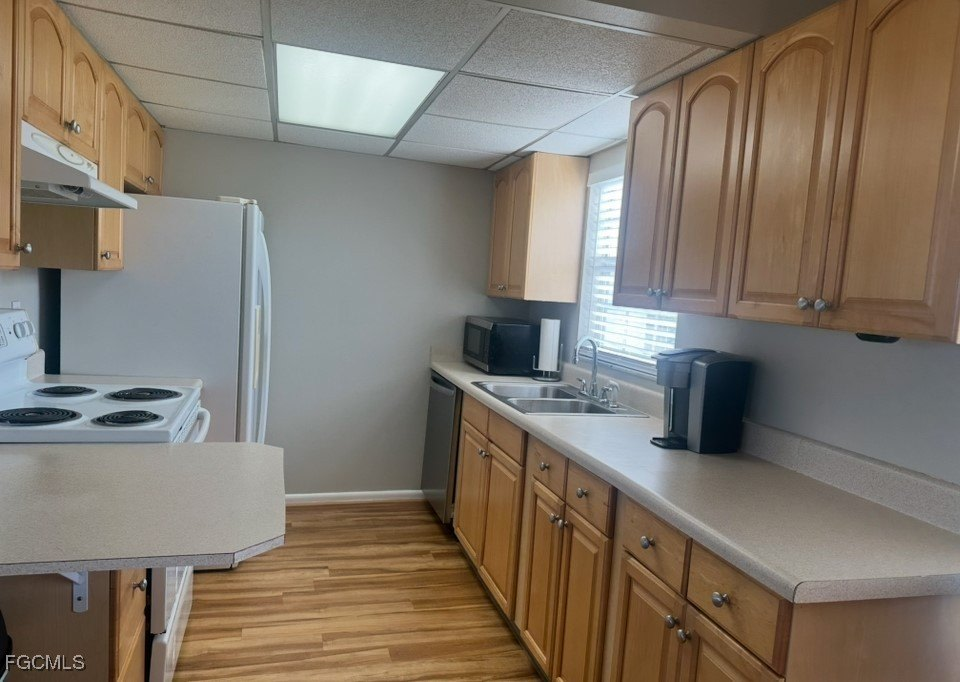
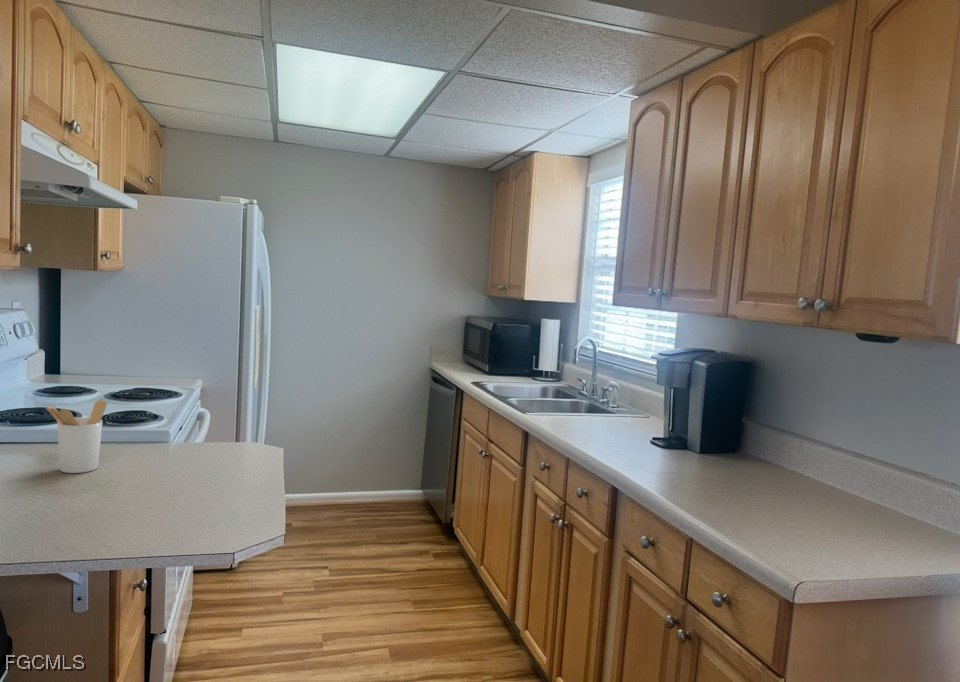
+ utensil holder (73, 435)
